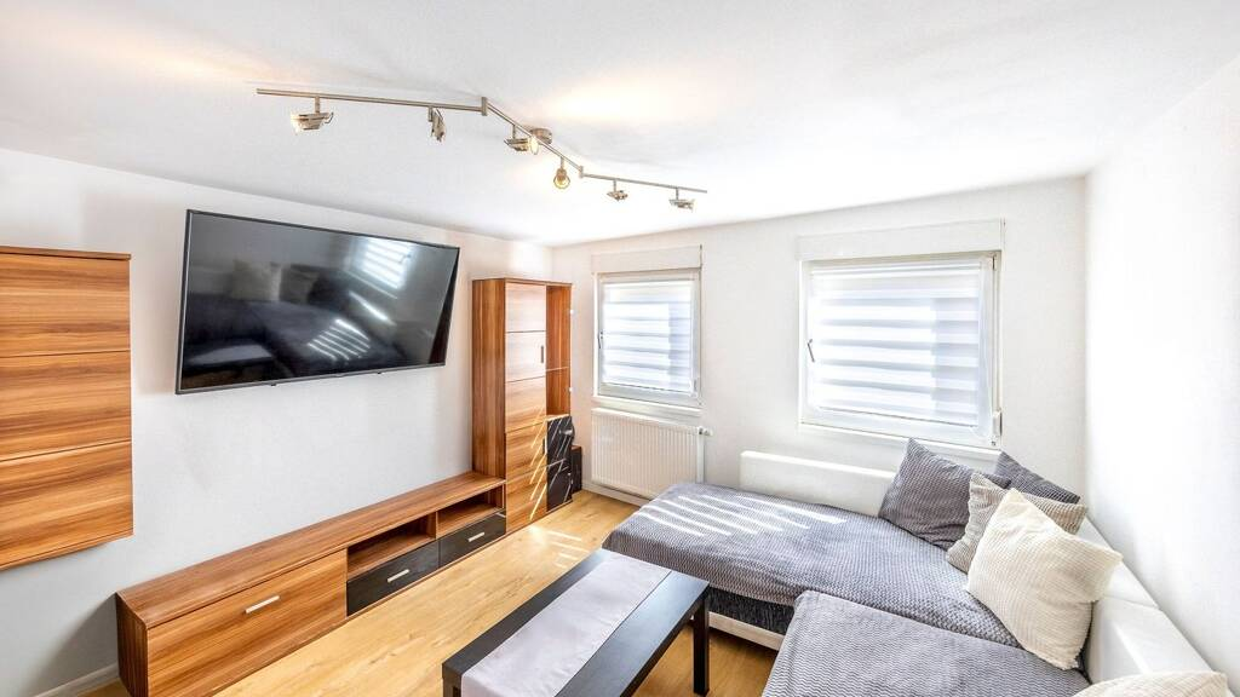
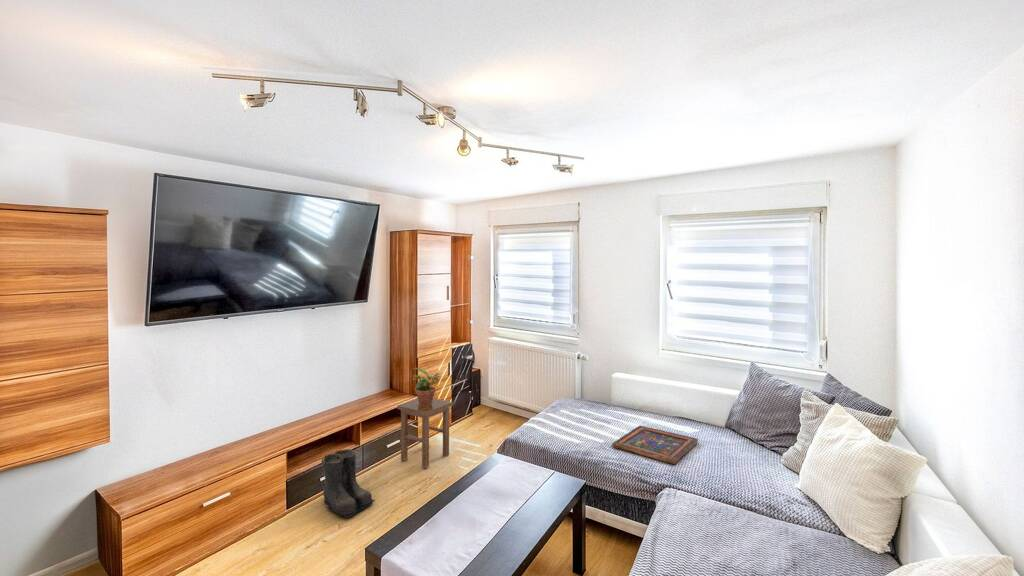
+ stool (425, 430)
+ painted panel (655, 442)
+ potted plant (429, 385)
+ boots (346, 480)
